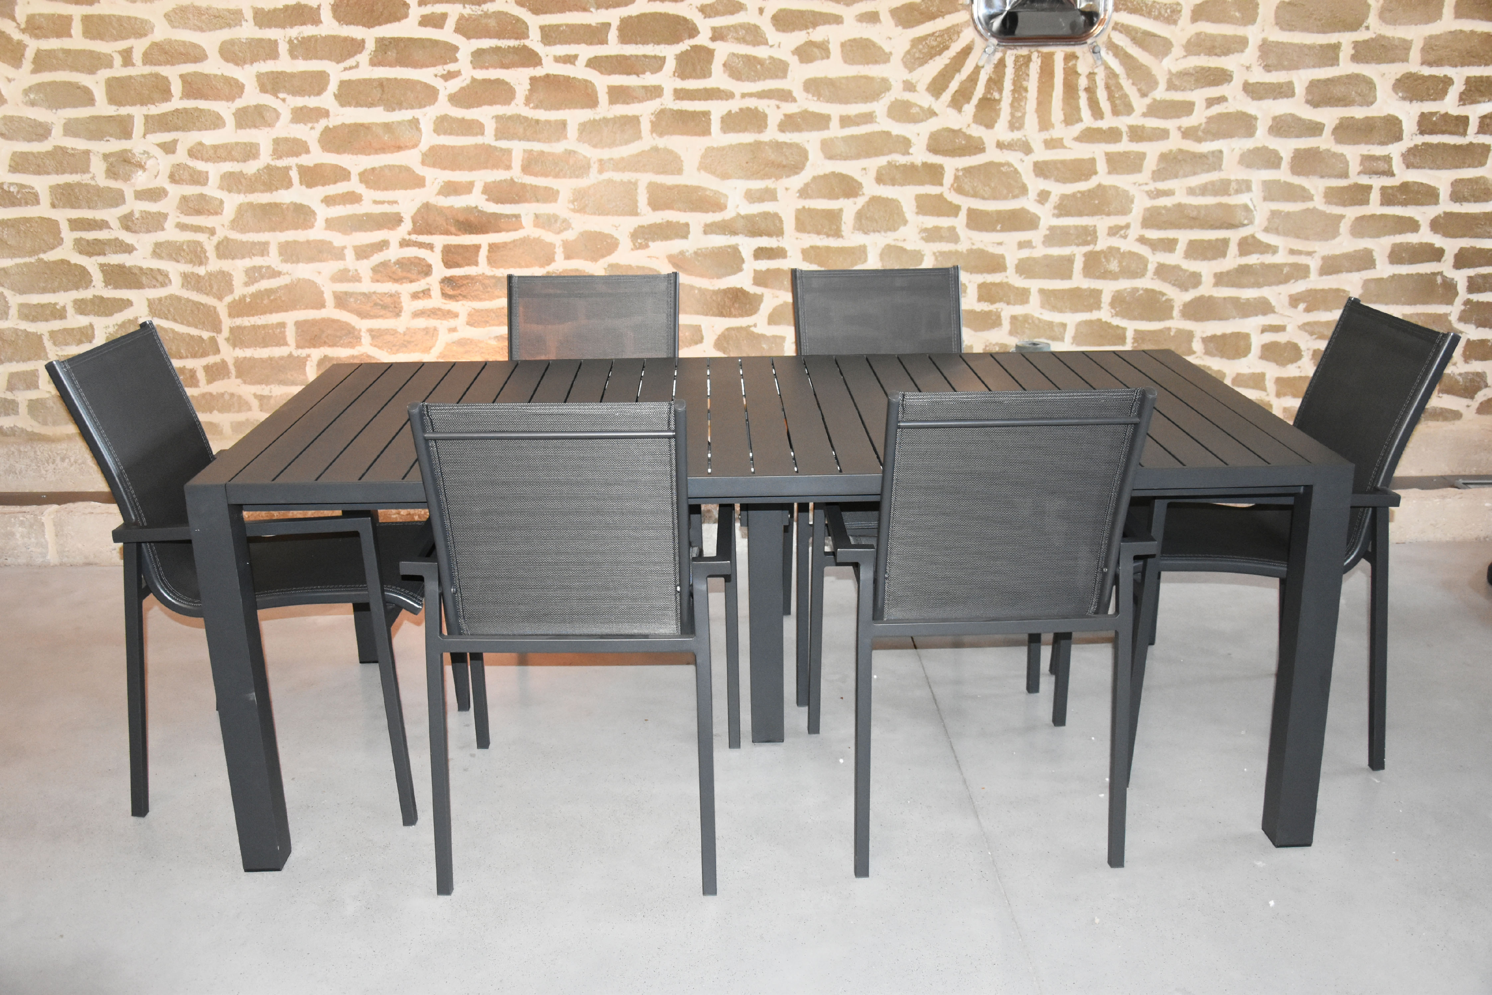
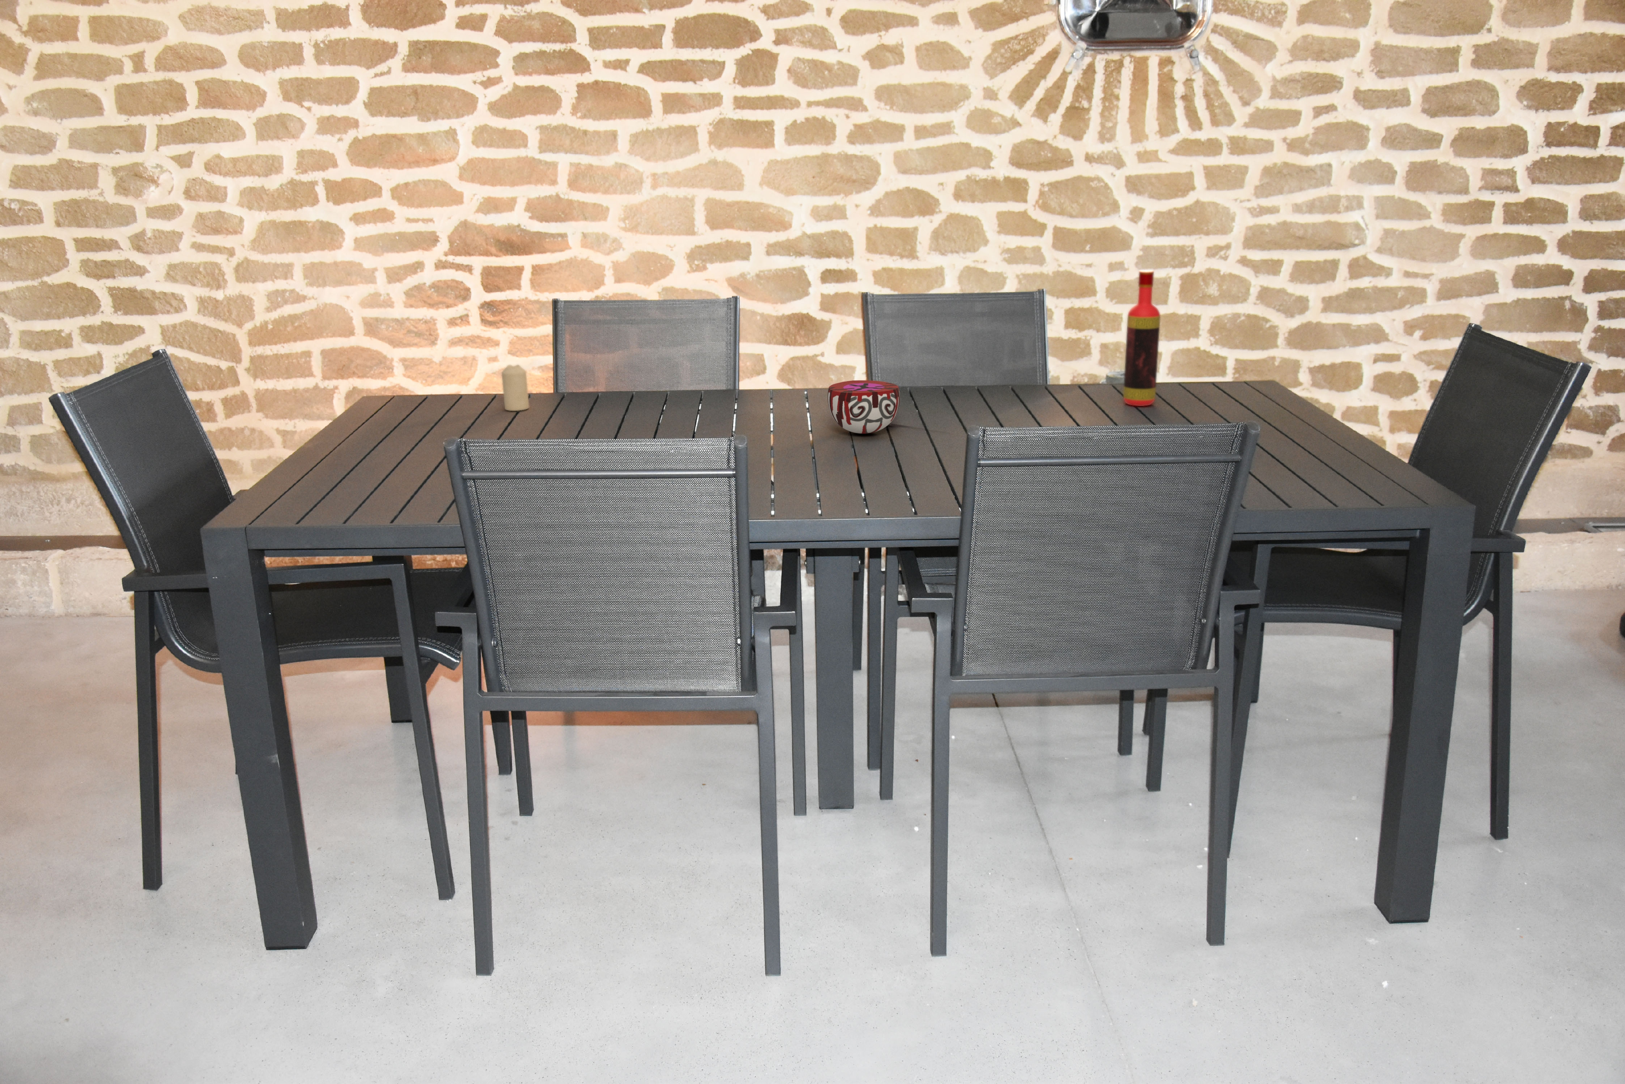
+ bottle (1142, 338)
+ decorative bowl (864, 409)
+ candle (515, 387)
